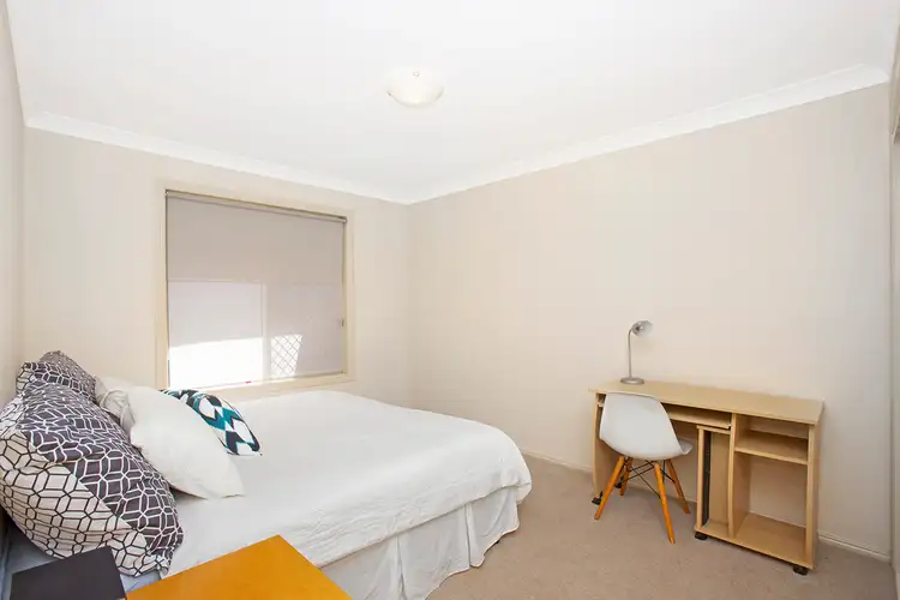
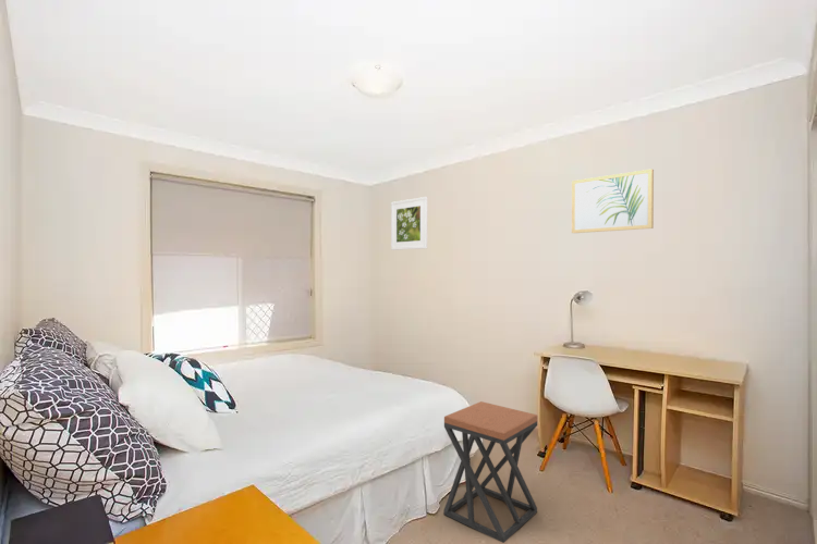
+ wall art (610, 202)
+ stool (490, 463)
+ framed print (408, 224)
